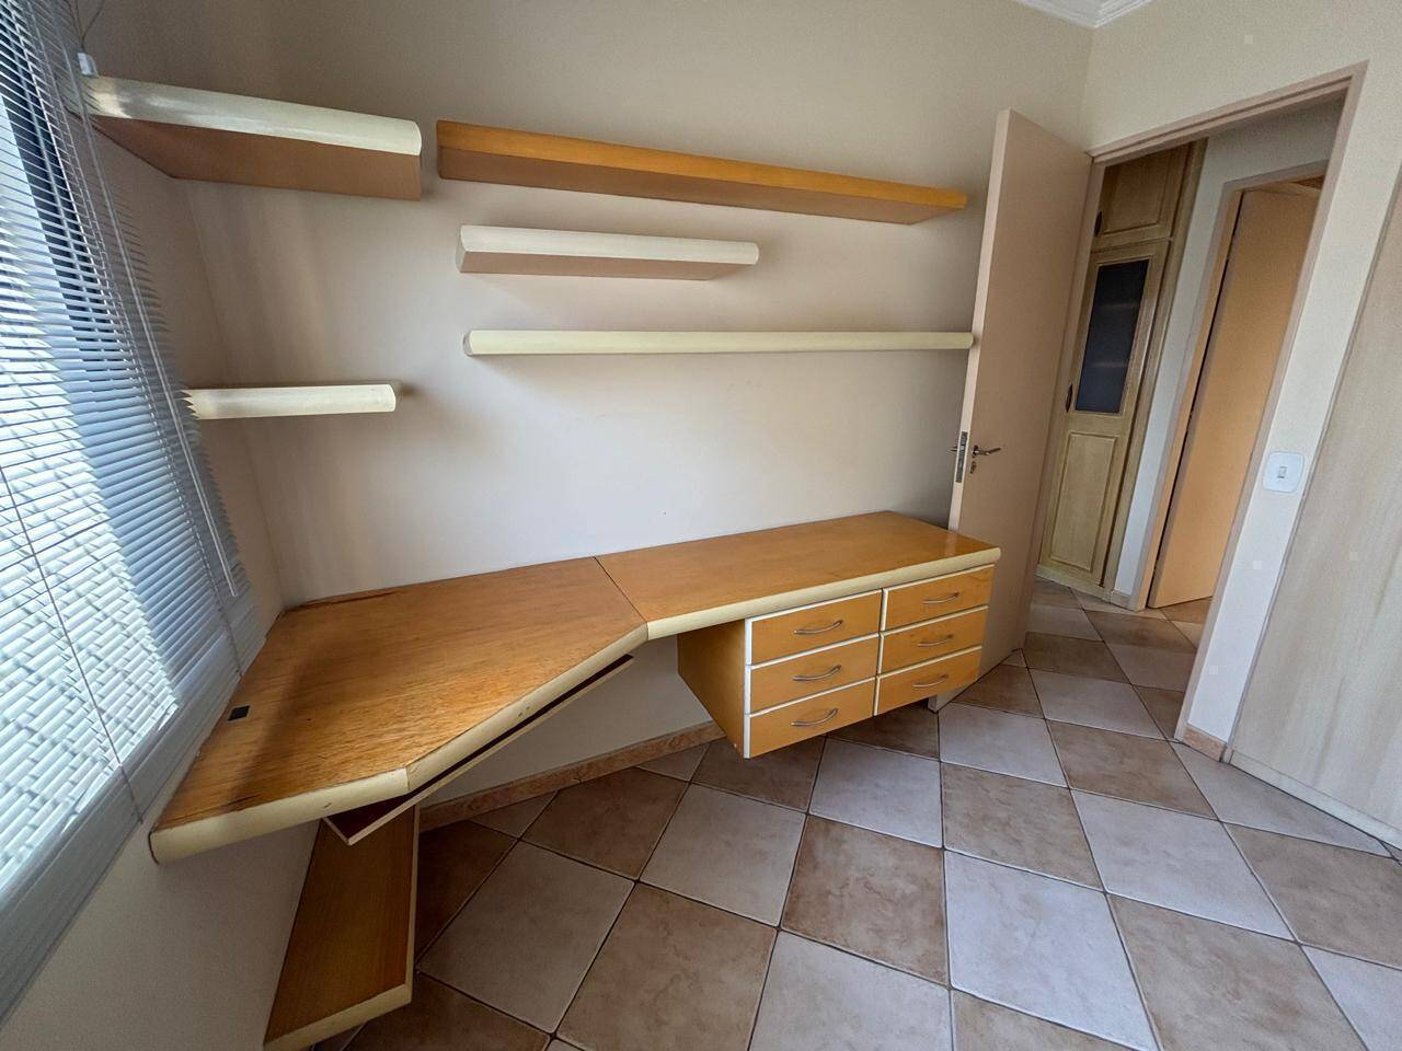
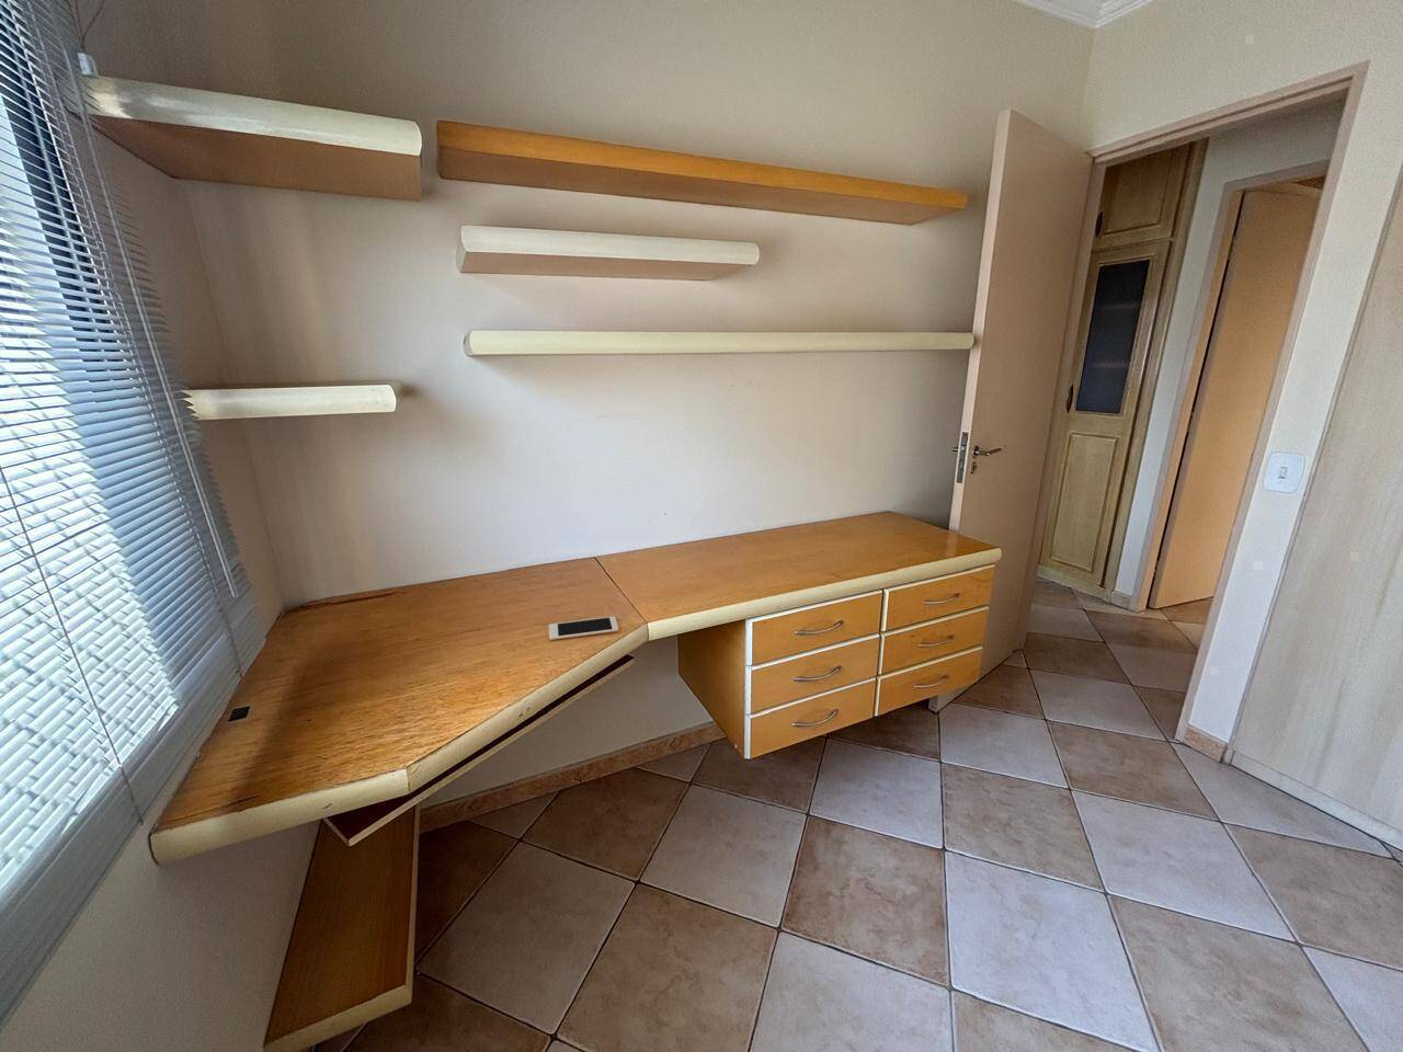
+ cell phone (583, 627)
